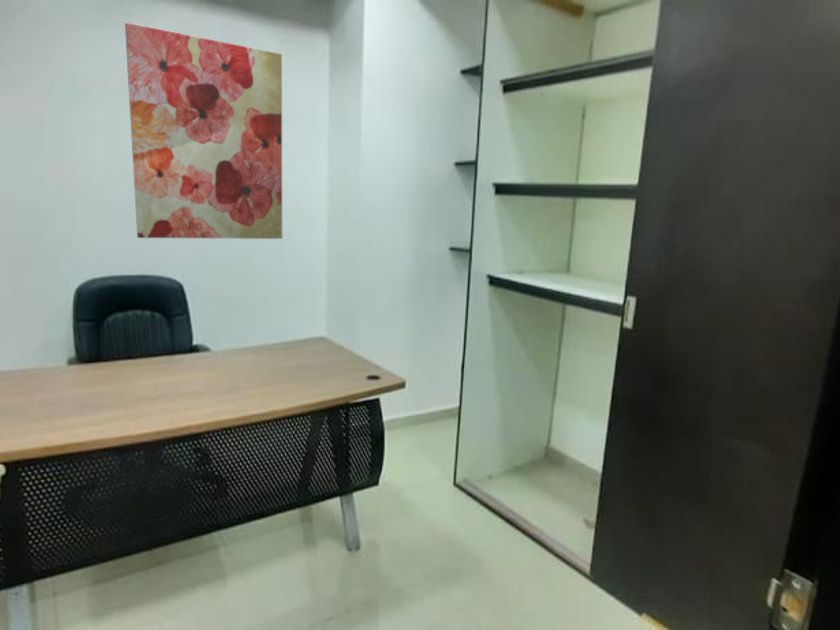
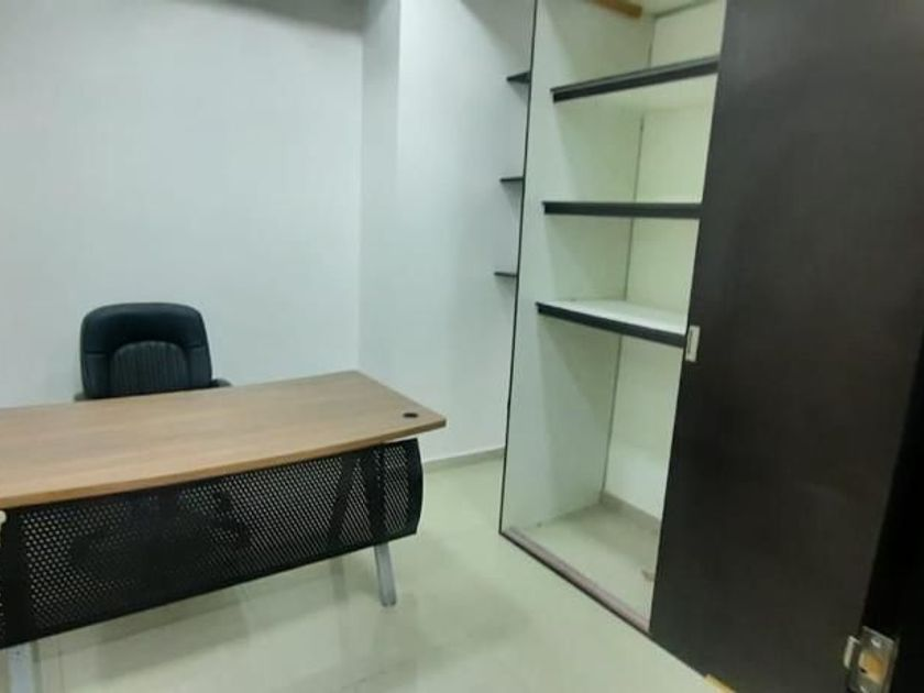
- wall art (212, 142)
